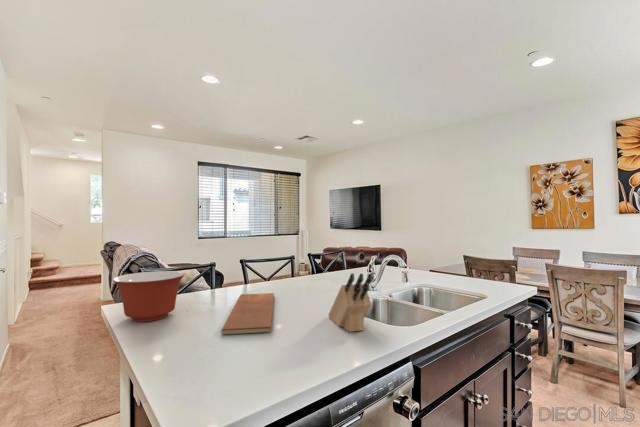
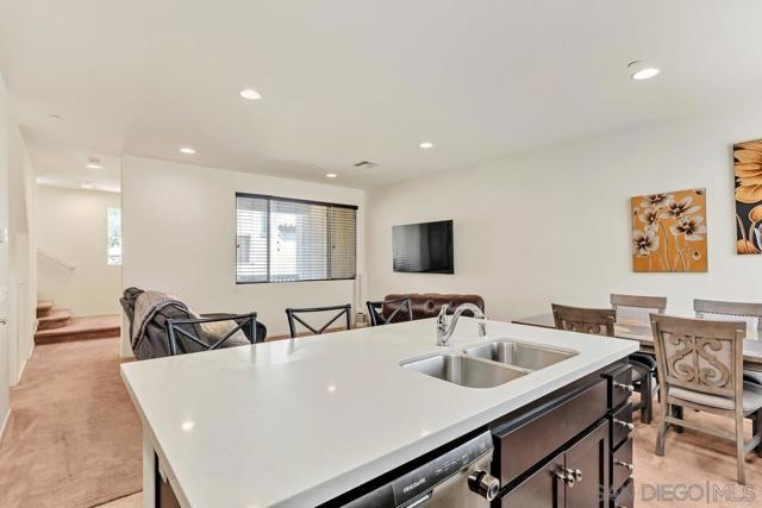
- mixing bowl (150, 296)
- chopping board (252, 309)
- knife block (350, 297)
